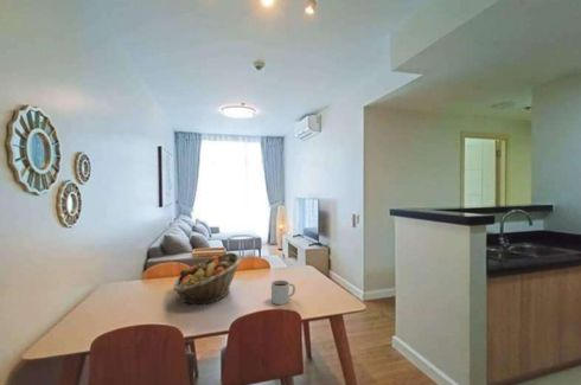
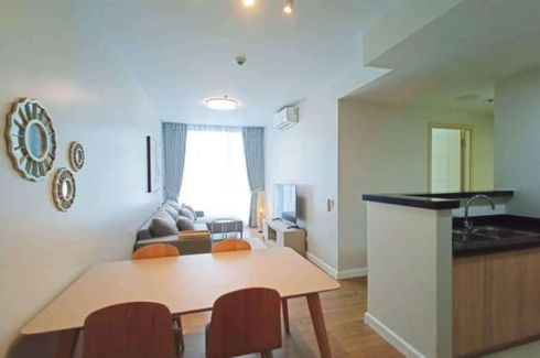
- fruit basket (209, 276)
- mug (283, 290)
